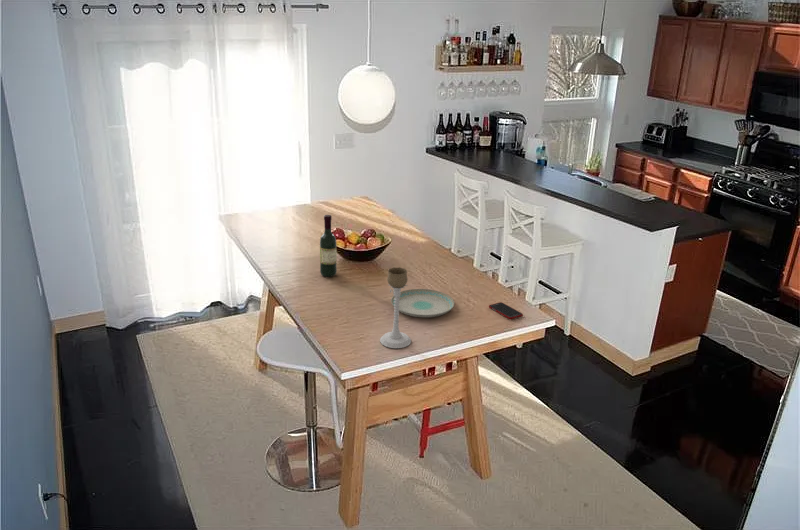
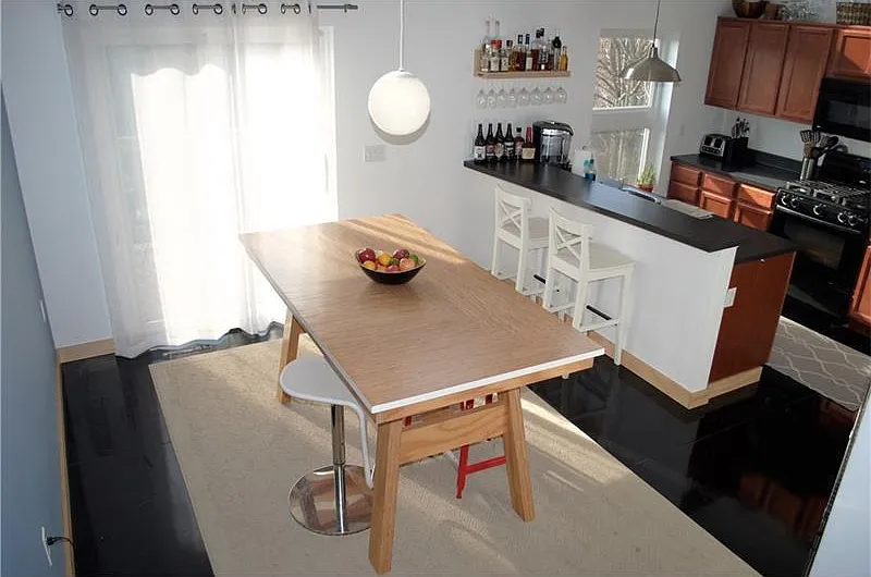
- wine bottle (328, 245)
- candle holder (396, 306)
- cell phone (505, 310)
- plate (422, 303)
